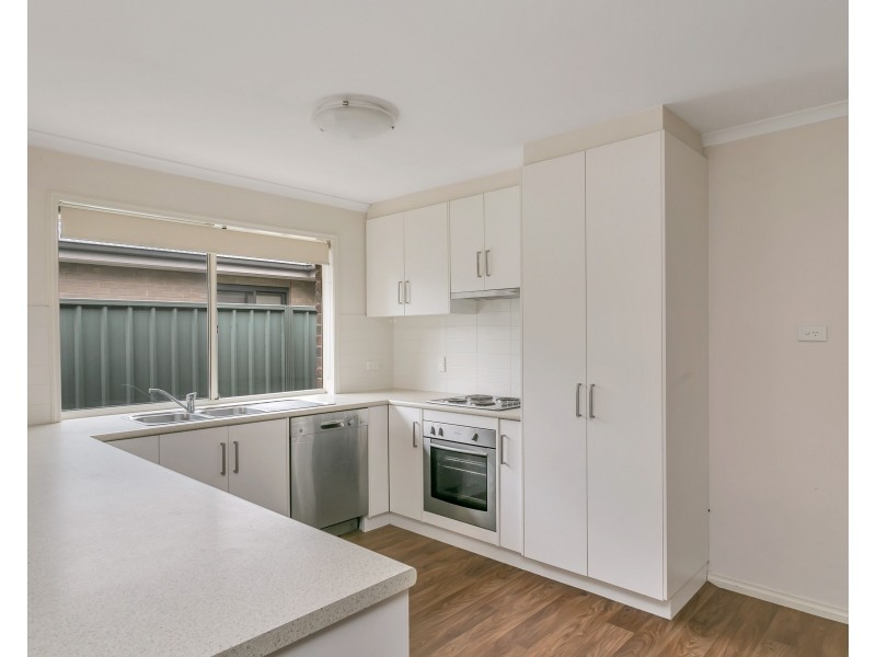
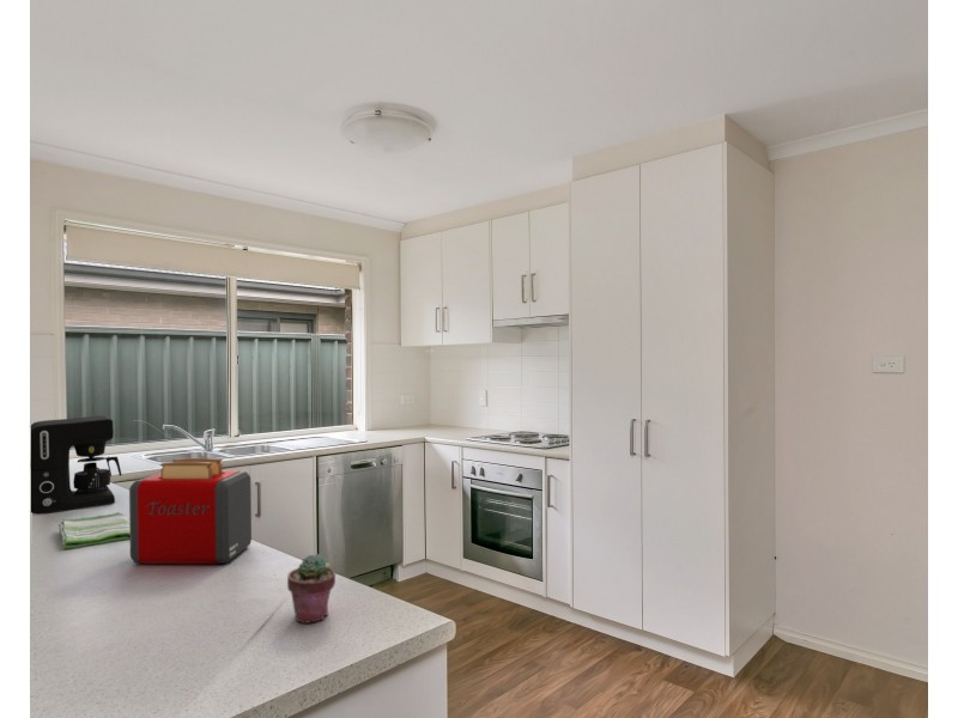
+ dish towel (96, 528)
+ coffee maker (78, 461)
+ toaster (192, 507)
+ potted succulent (311, 585)
